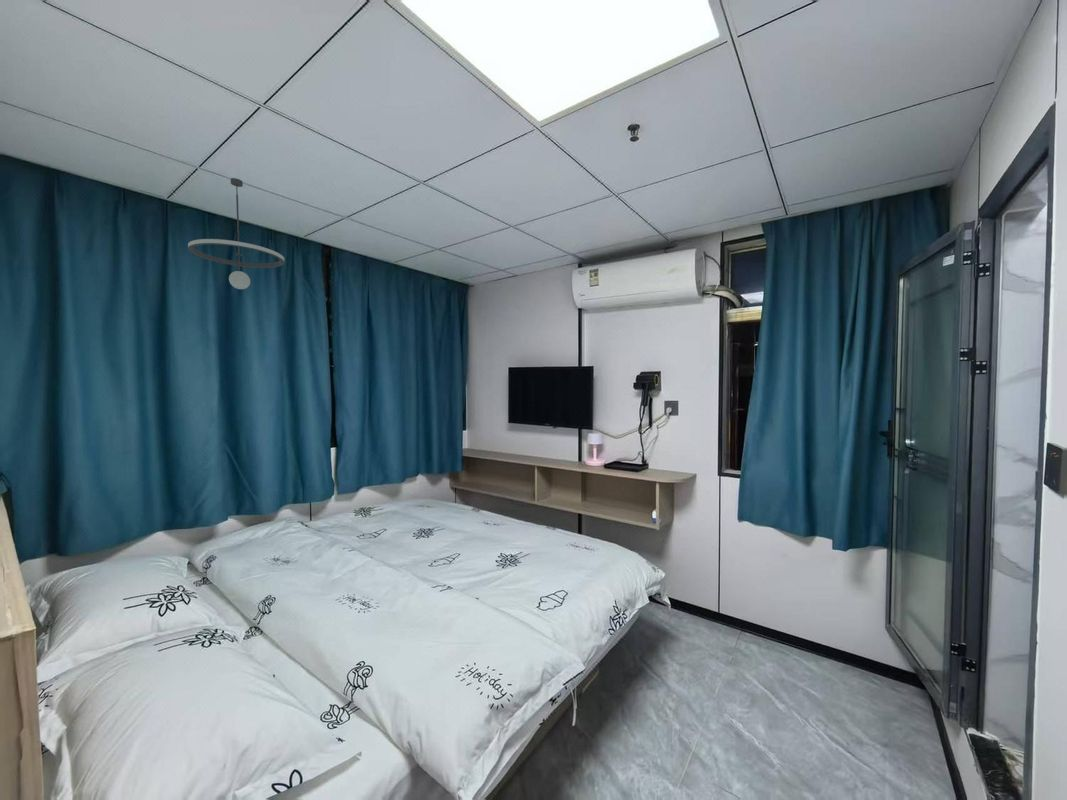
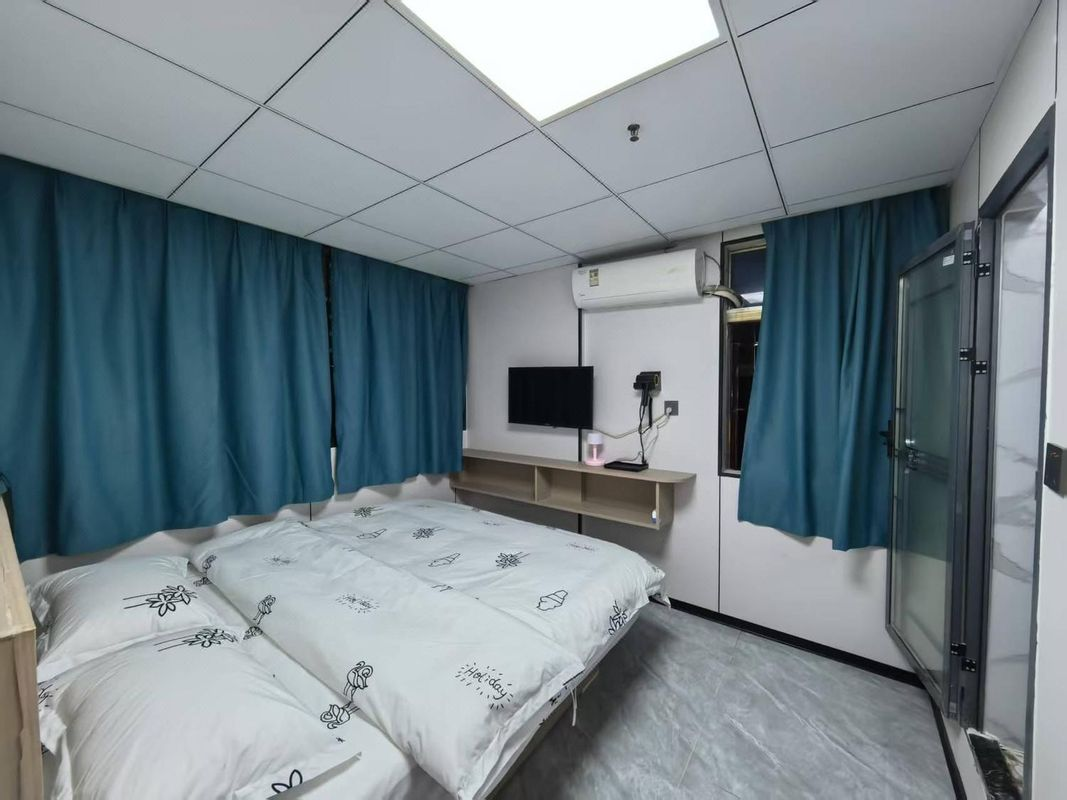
- pendant light (238, 235)
